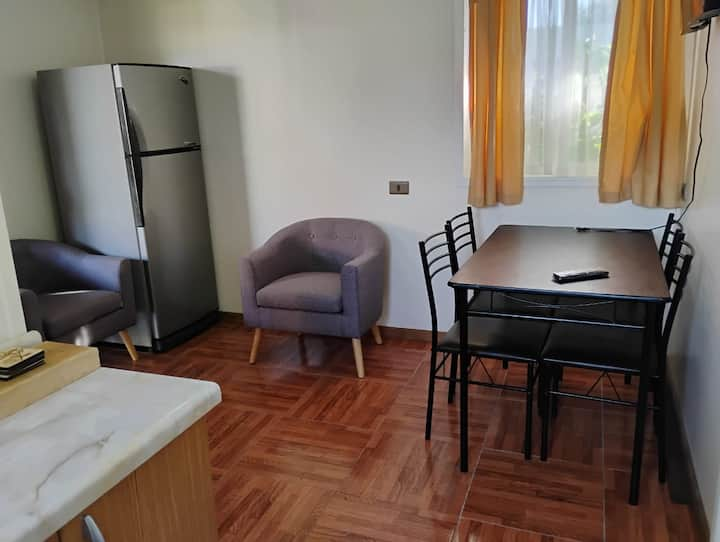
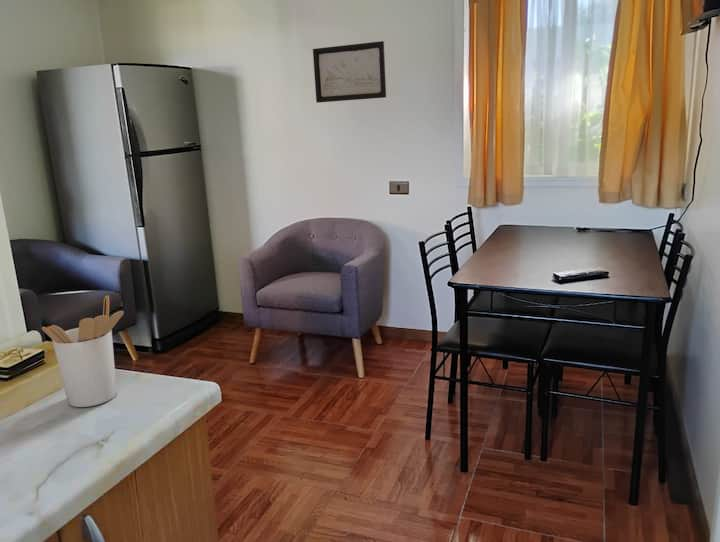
+ utensil holder (92, 353)
+ wall art (349, 72)
